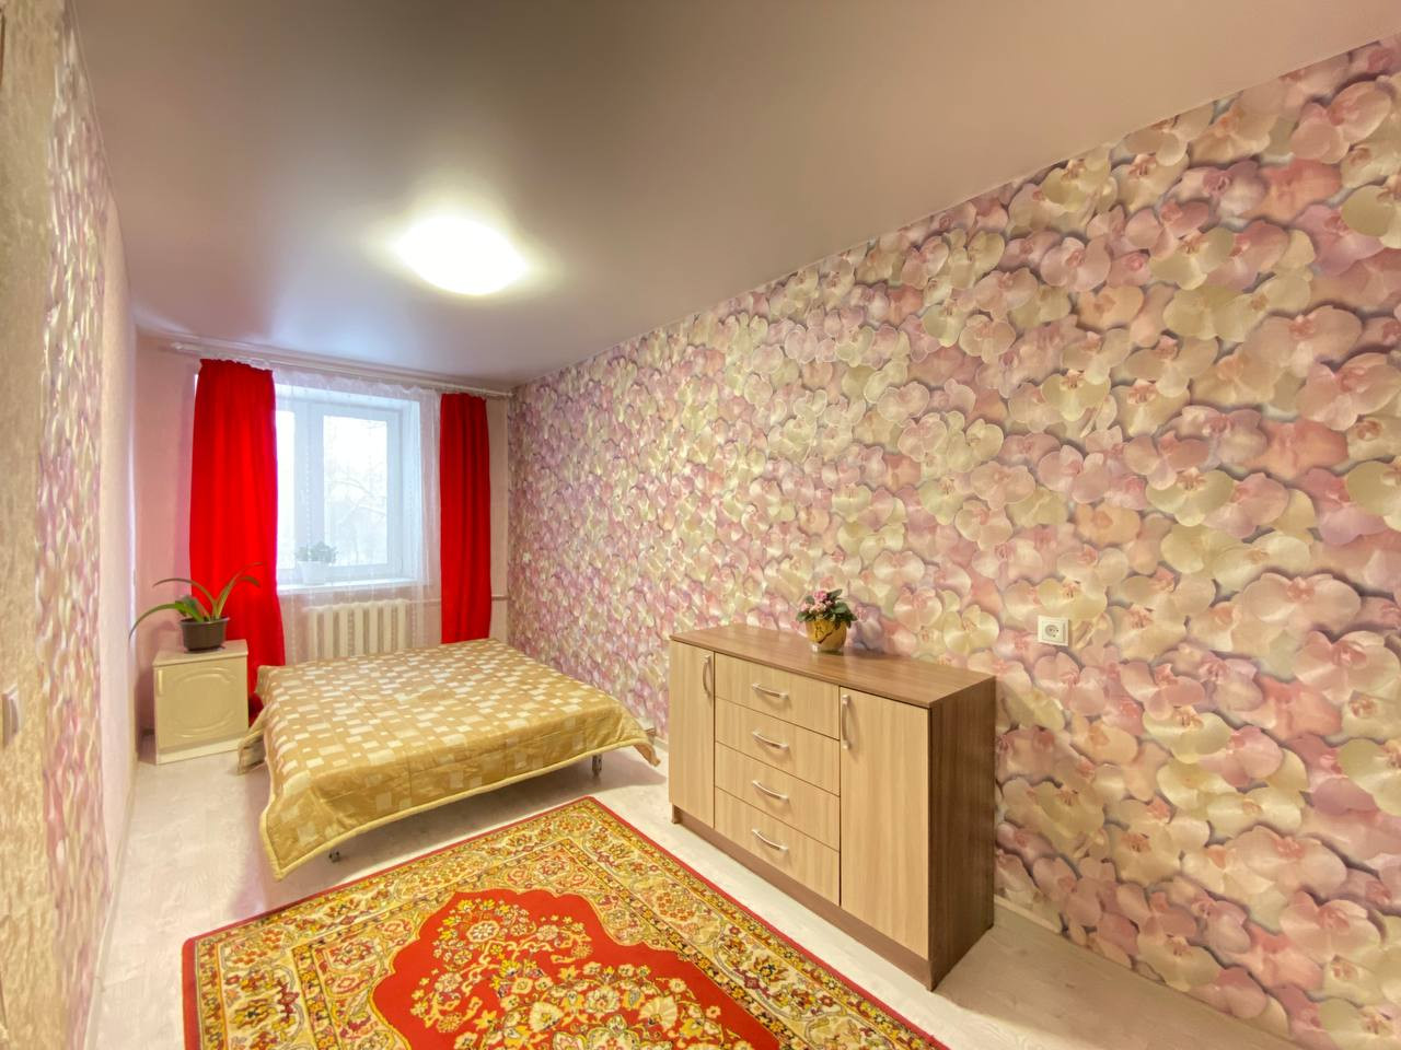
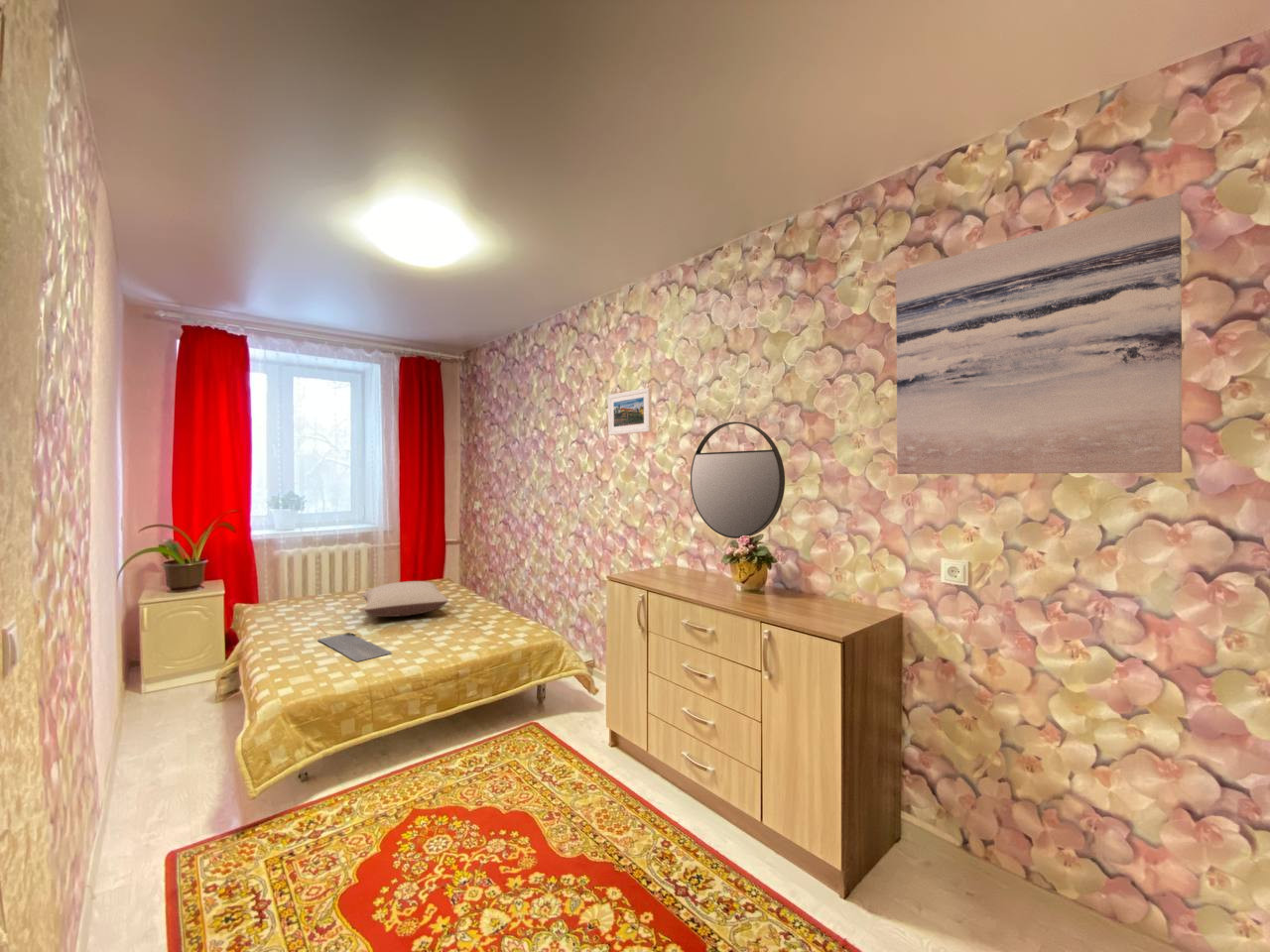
+ pillow (404, 599)
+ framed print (628, 413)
+ wall art (1018, 357)
+ home mirror (733, 480)
+ bath mat (352, 646)
